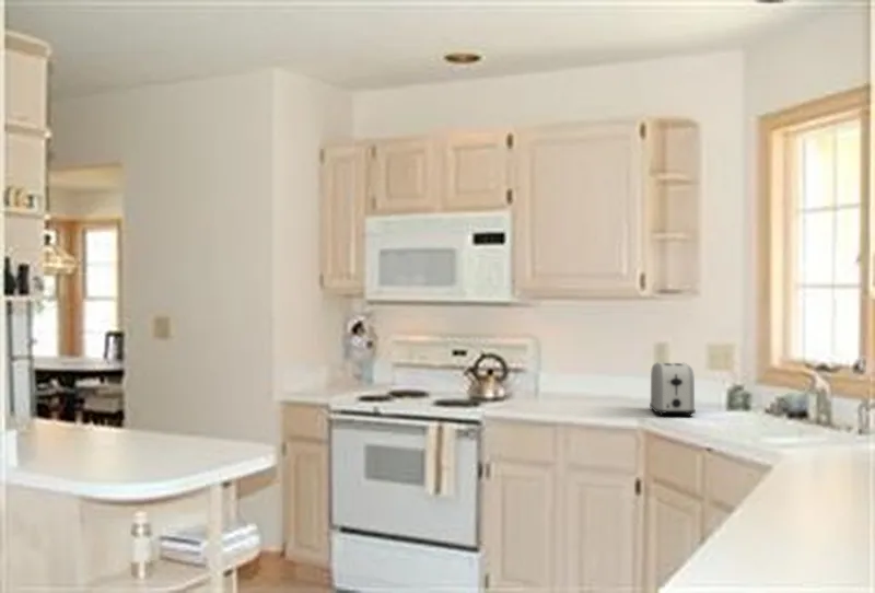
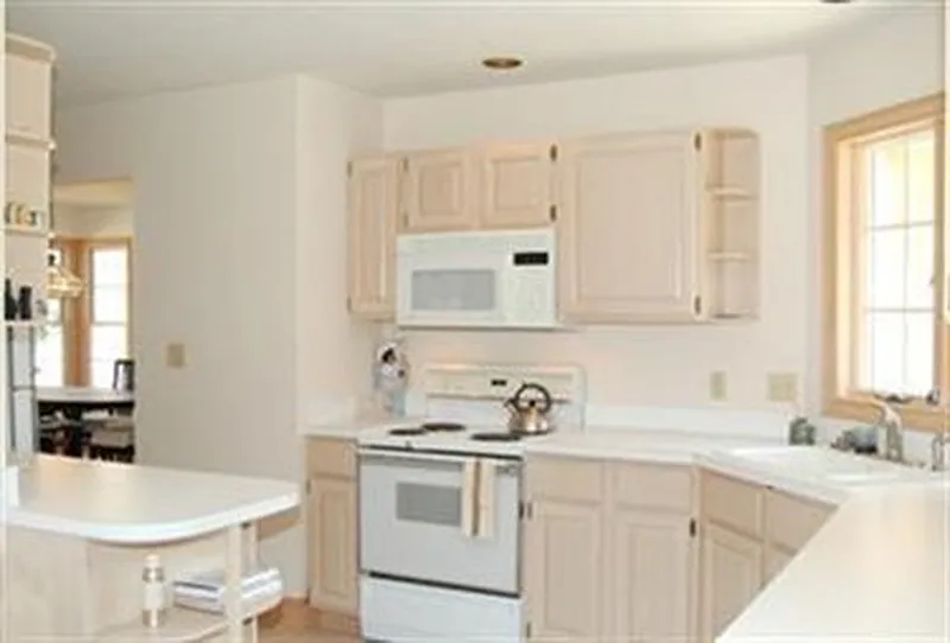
- toaster (672, 387)
